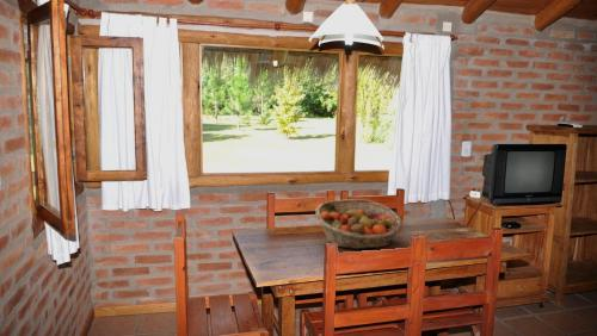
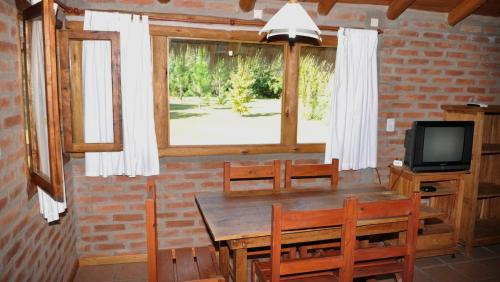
- fruit basket (358, 223)
